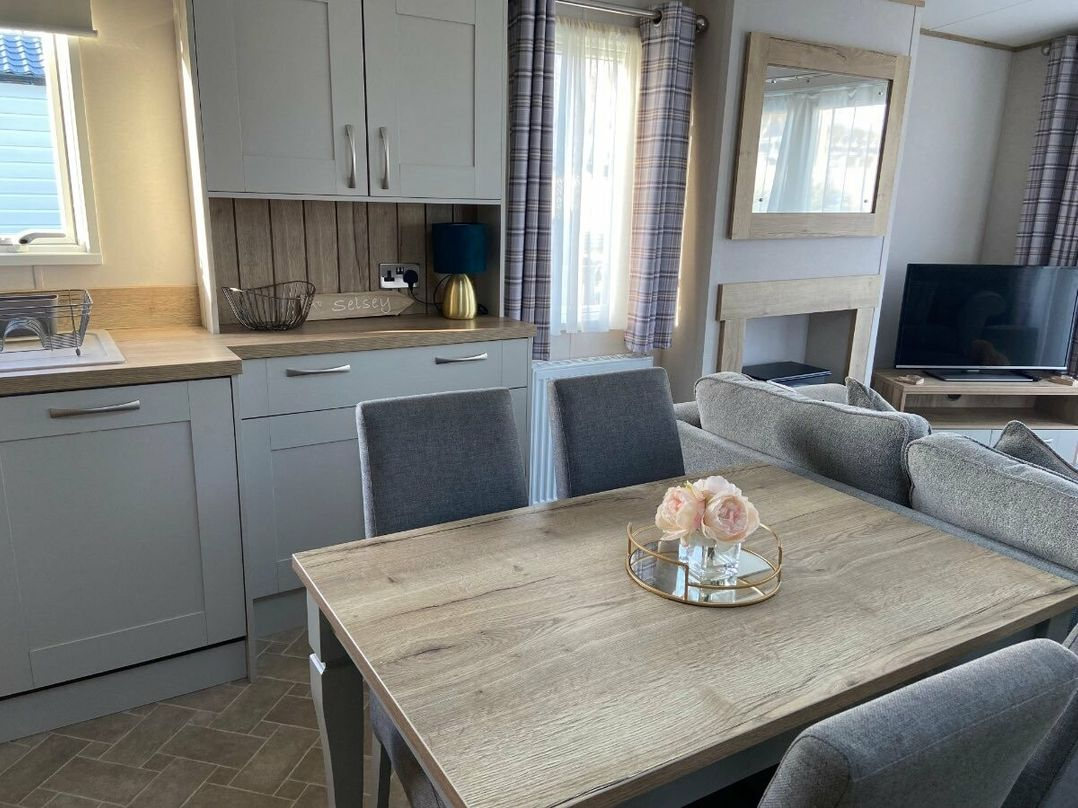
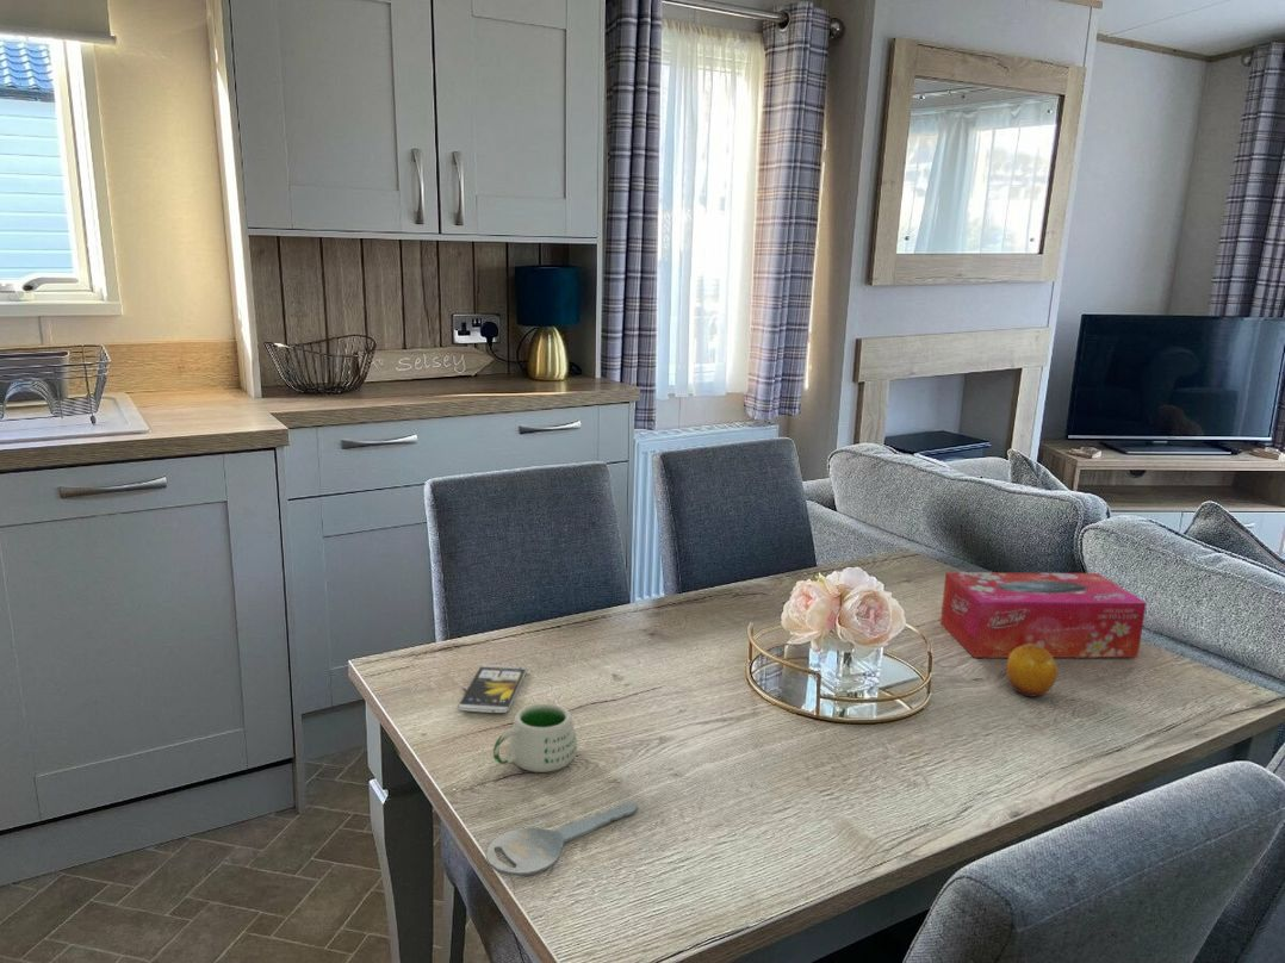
+ tissue box (1038, 613)
+ key (567, 833)
+ mug (533, 740)
+ smartphone (493, 688)
+ fruit (1031, 669)
